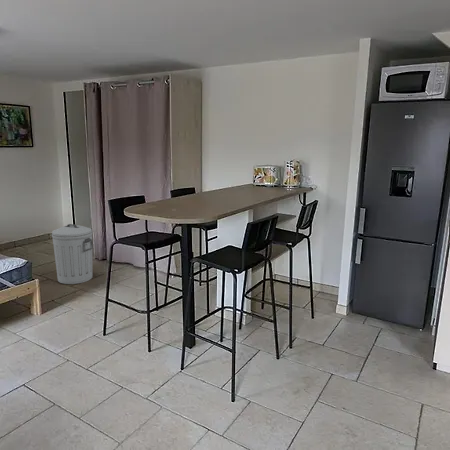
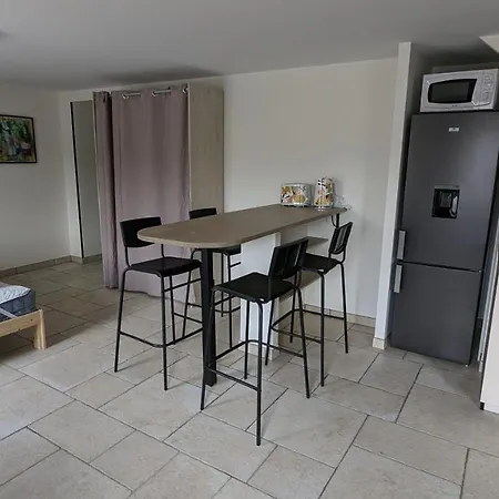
- trash can (73, 251)
